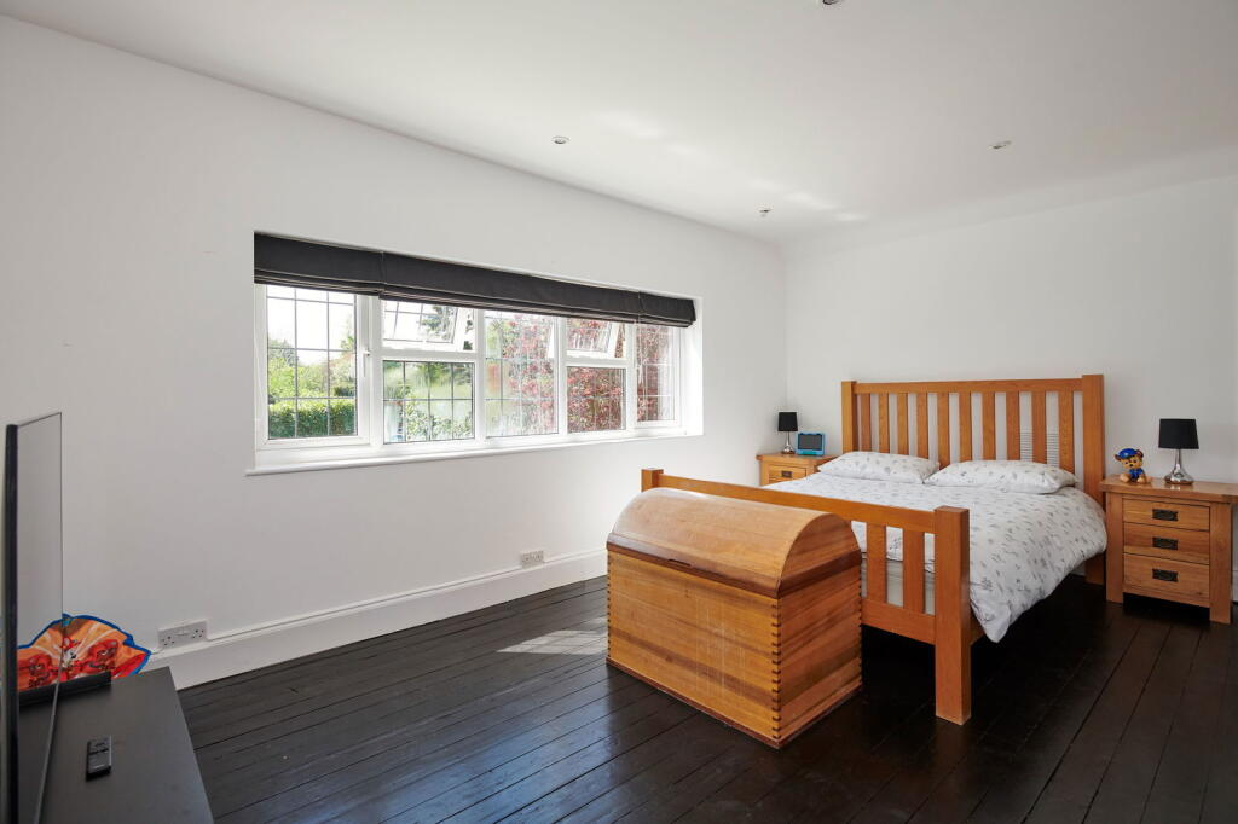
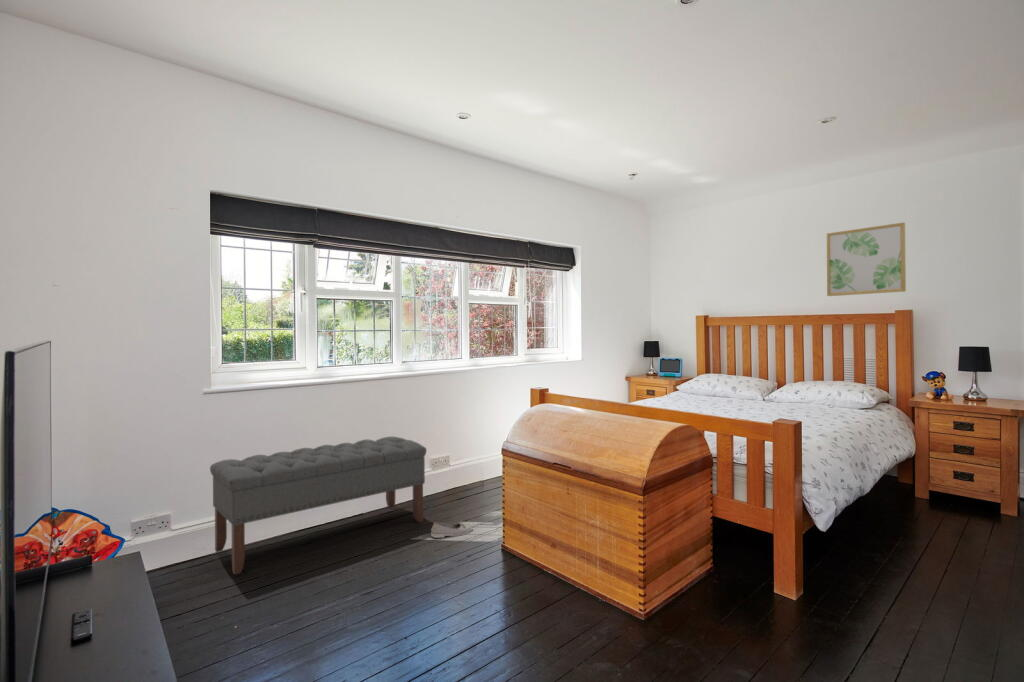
+ bench (326, 492)
+ shoe (452, 526)
+ wall art (864, 261)
